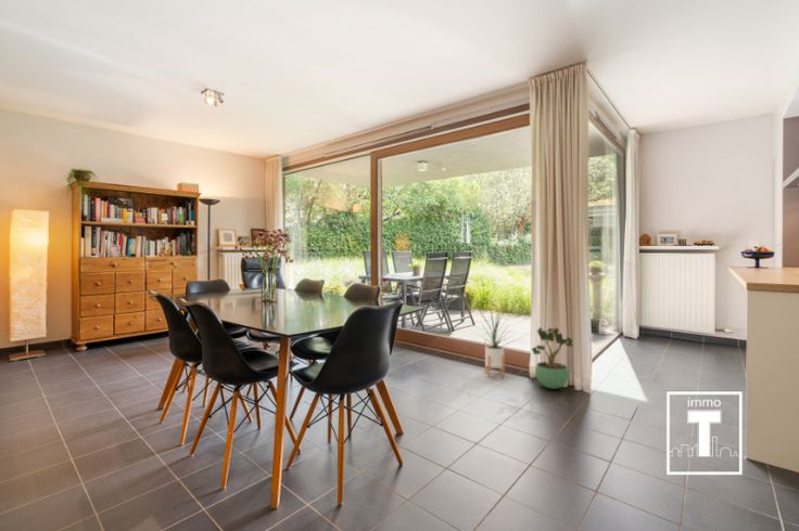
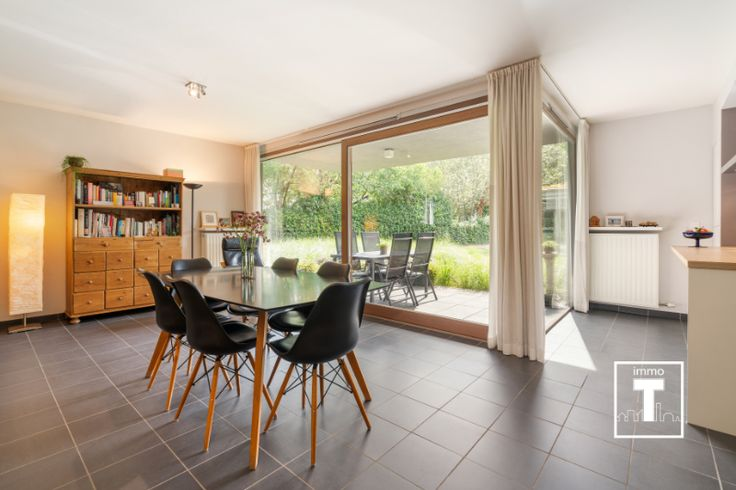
- potted plant (553, 357)
- house plant (495, 338)
